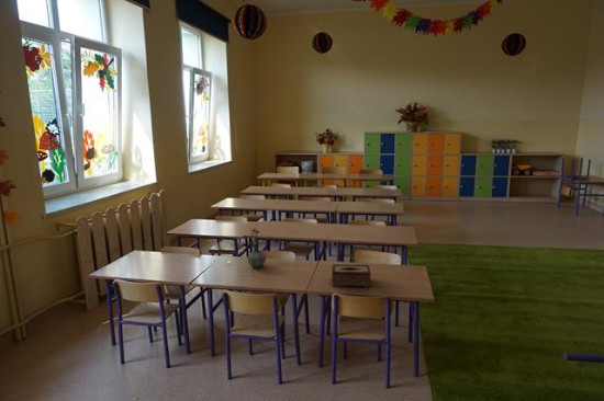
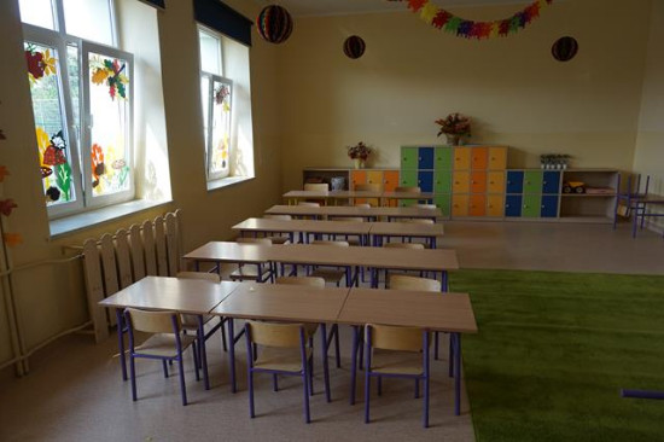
- tissue box (350, 275)
- potted plant (255, 248)
